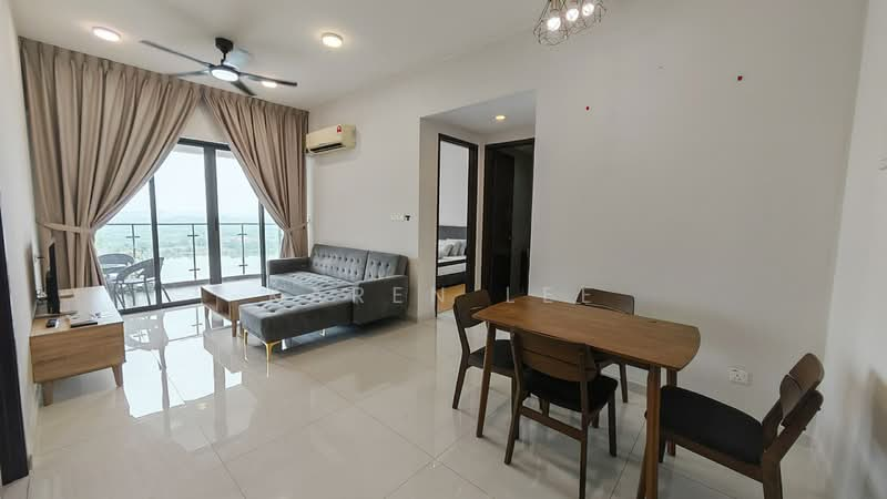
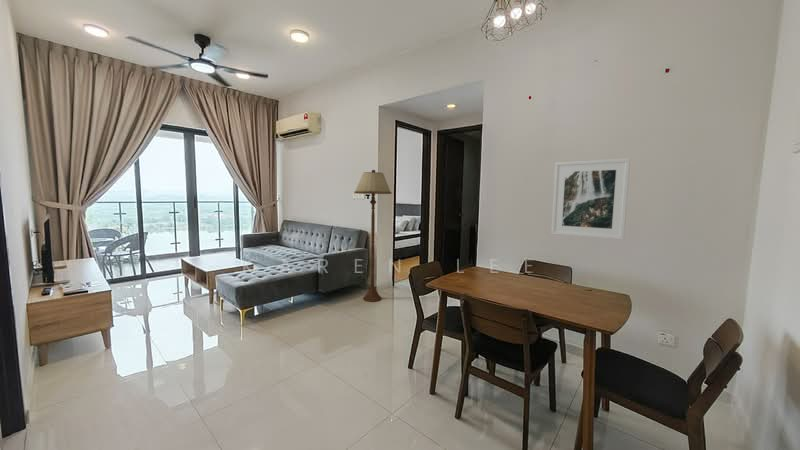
+ floor lamp (372, 235)
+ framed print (587, 199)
